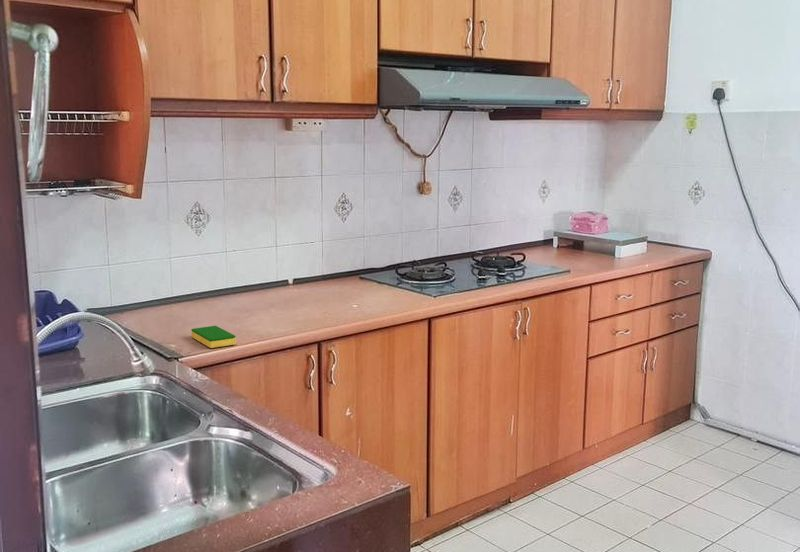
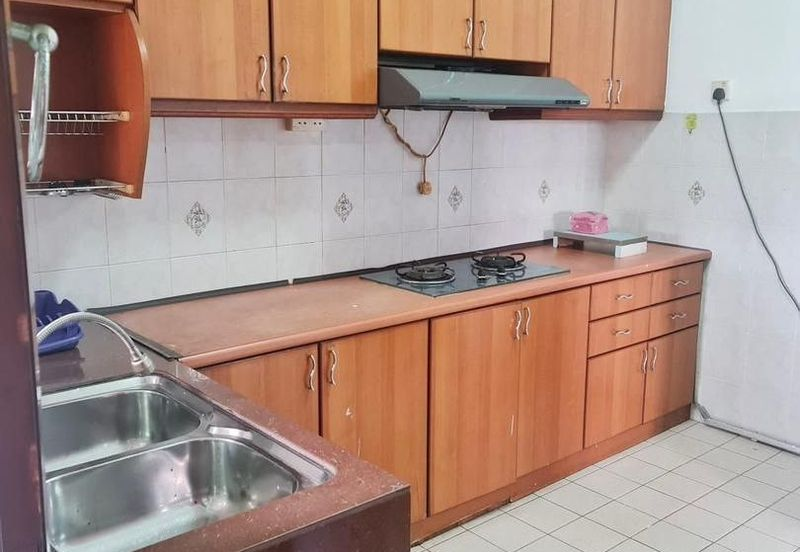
- dish sponge (213, 336)
